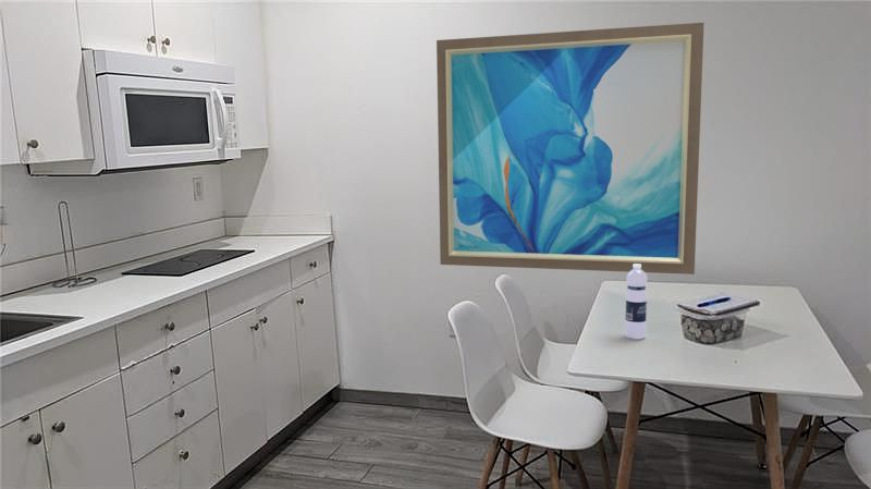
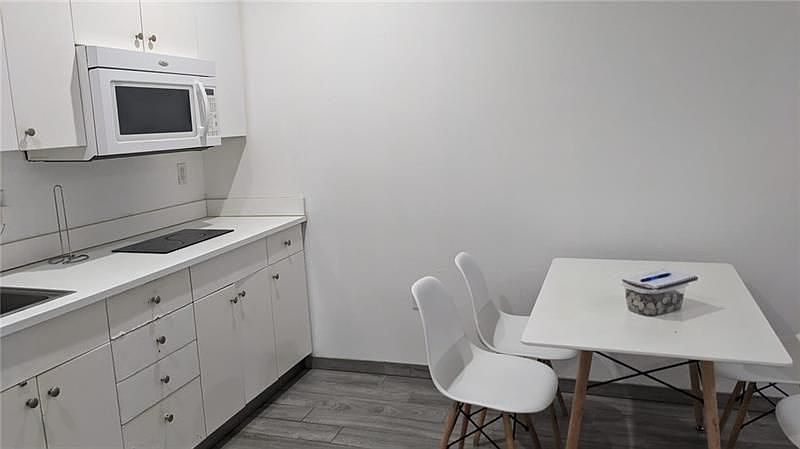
- water bottle (636, 301)
- wall art (561, 152)
